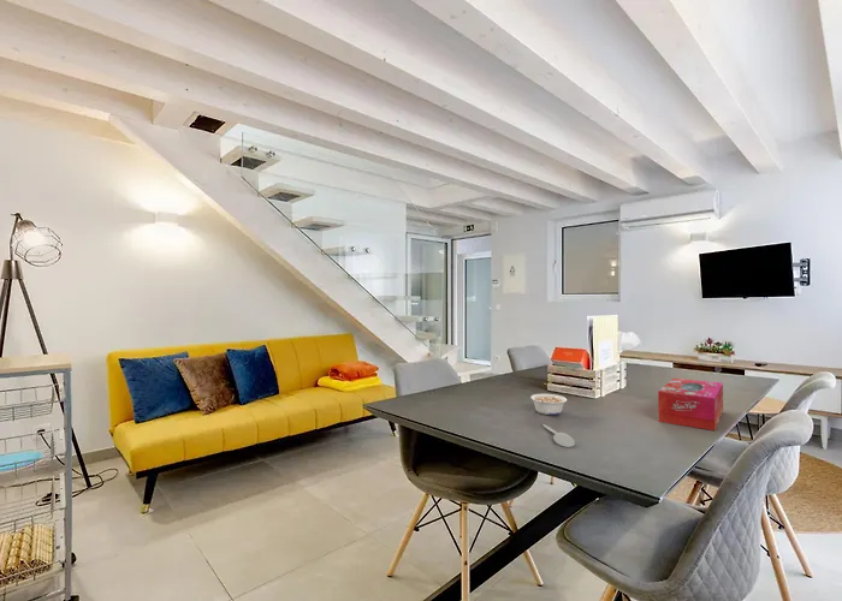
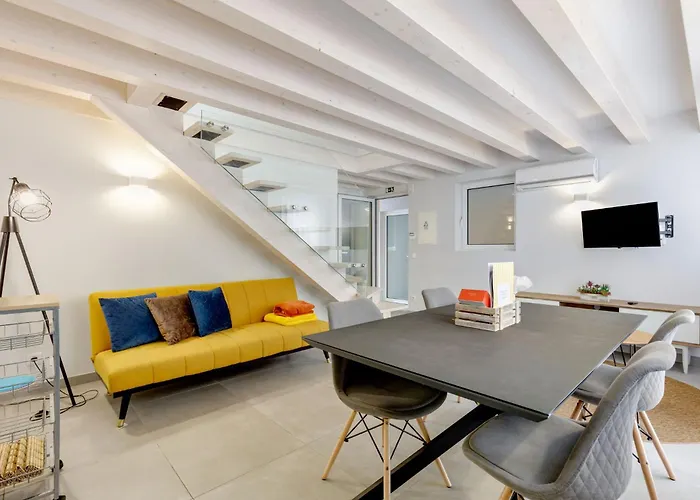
- legume (549, 403)
- tissue box (692, 400)
- spoon (555, 432)
